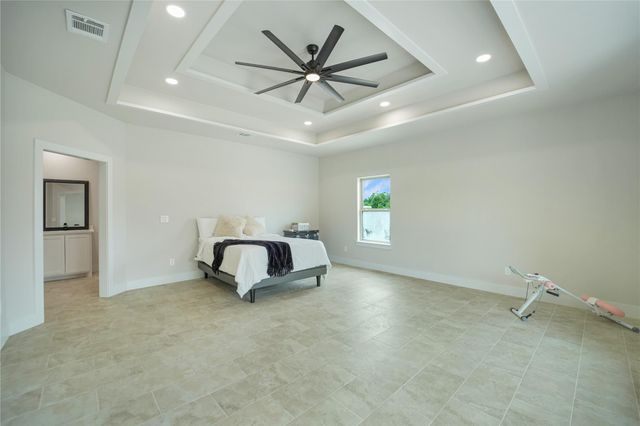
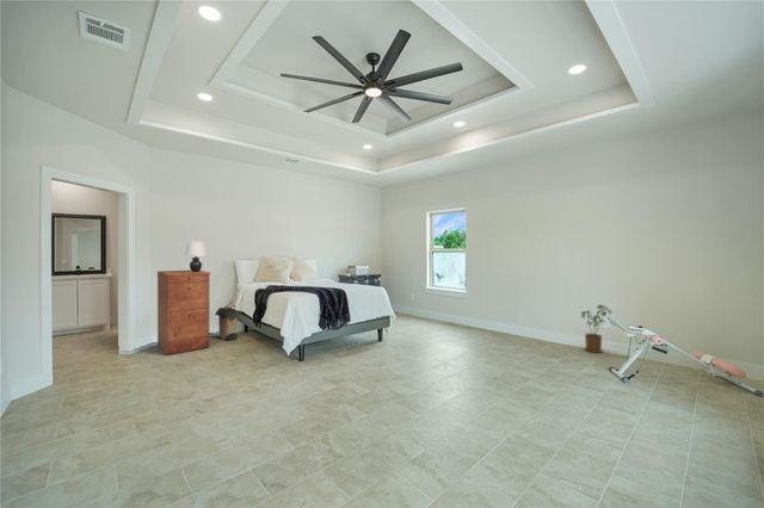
+ lamp (196, 256)
+ house plant (596, 328)
+ laundry hamper (227, 318)
+ filing cabinet (183, 309)
